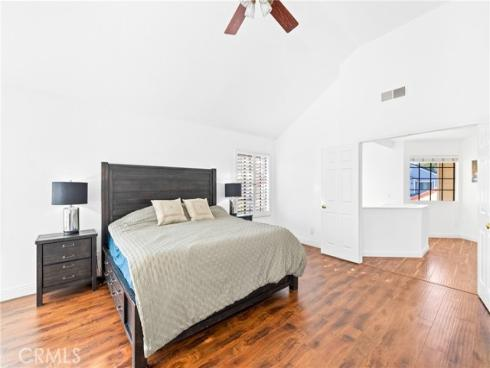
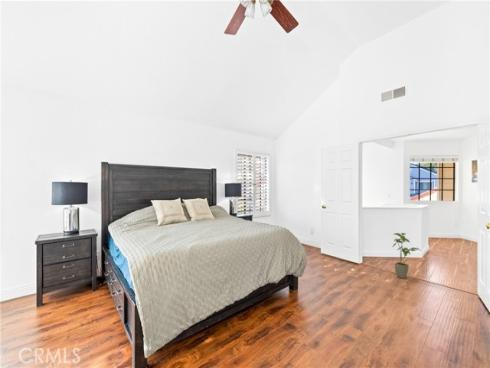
+ house plant (404, 255)
